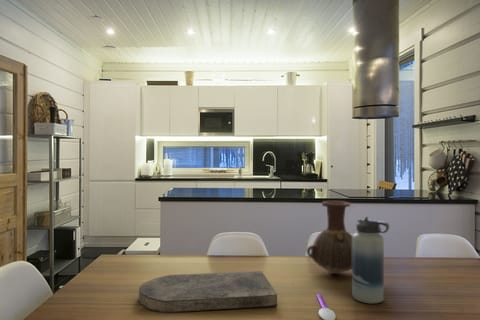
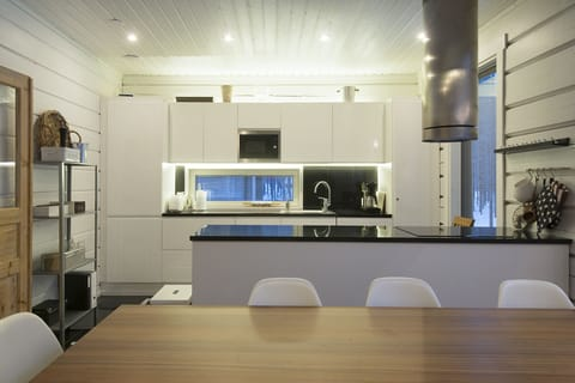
- cutting board (205, 289)
- vase (335, 237)
- spoon (323, 305)
- water bottle (369, 257)
